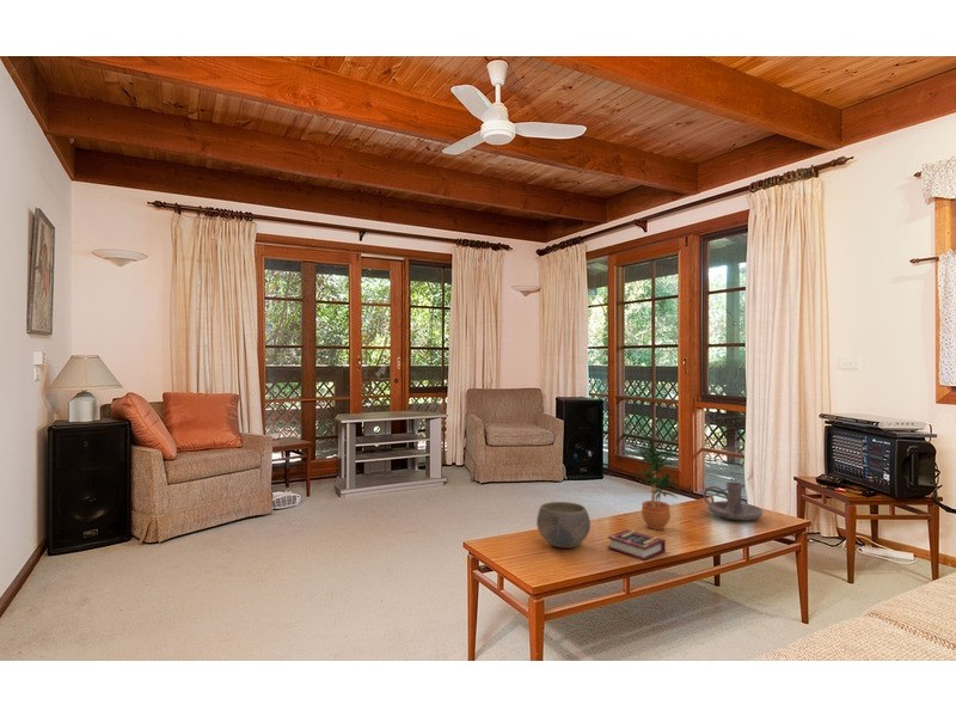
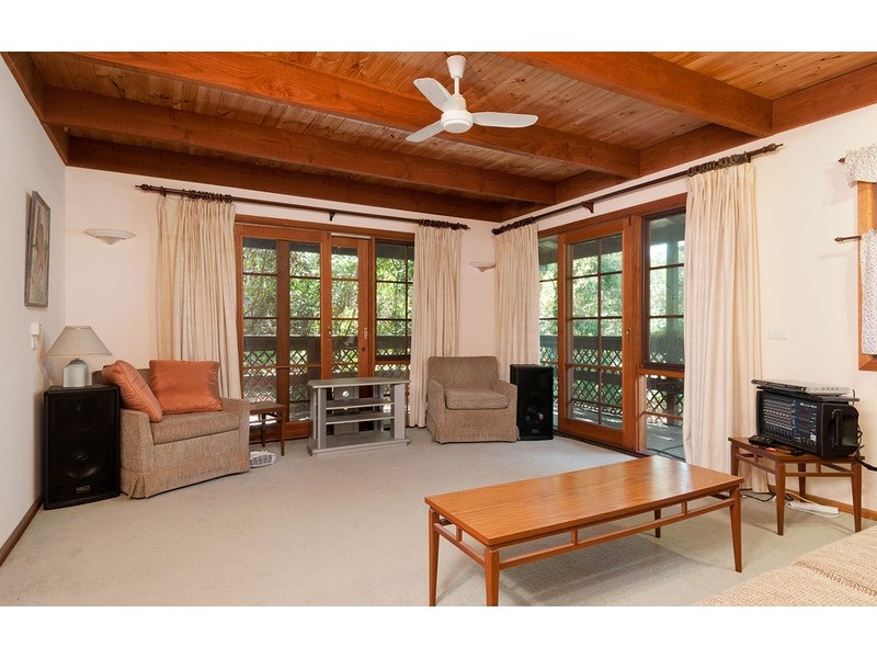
- potted plant (655, 479)
- candle holder (729, 498)
- book (636, 543)
- bowl (563, 525)
